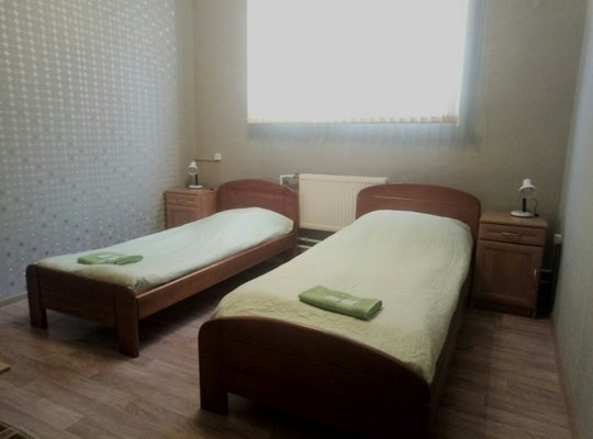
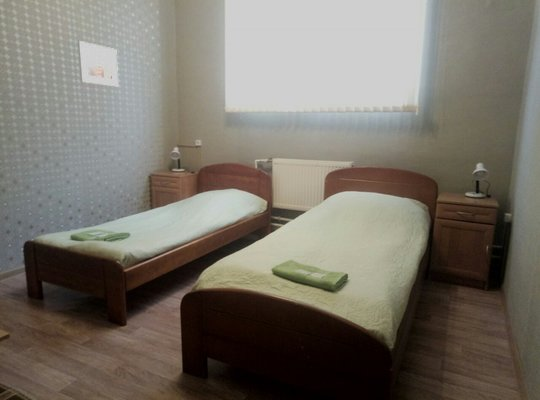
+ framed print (99, 65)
